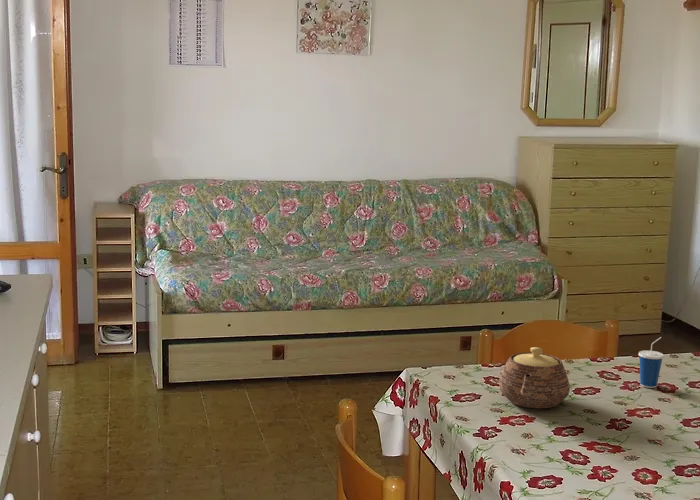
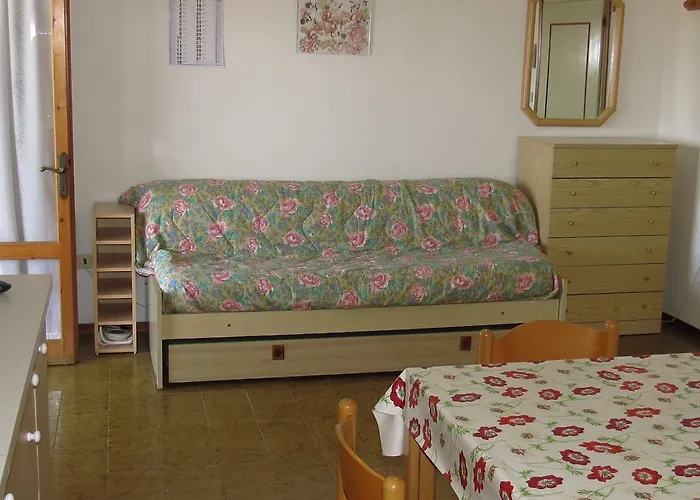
- teapot (534, 375)
- cup (650, 360)
